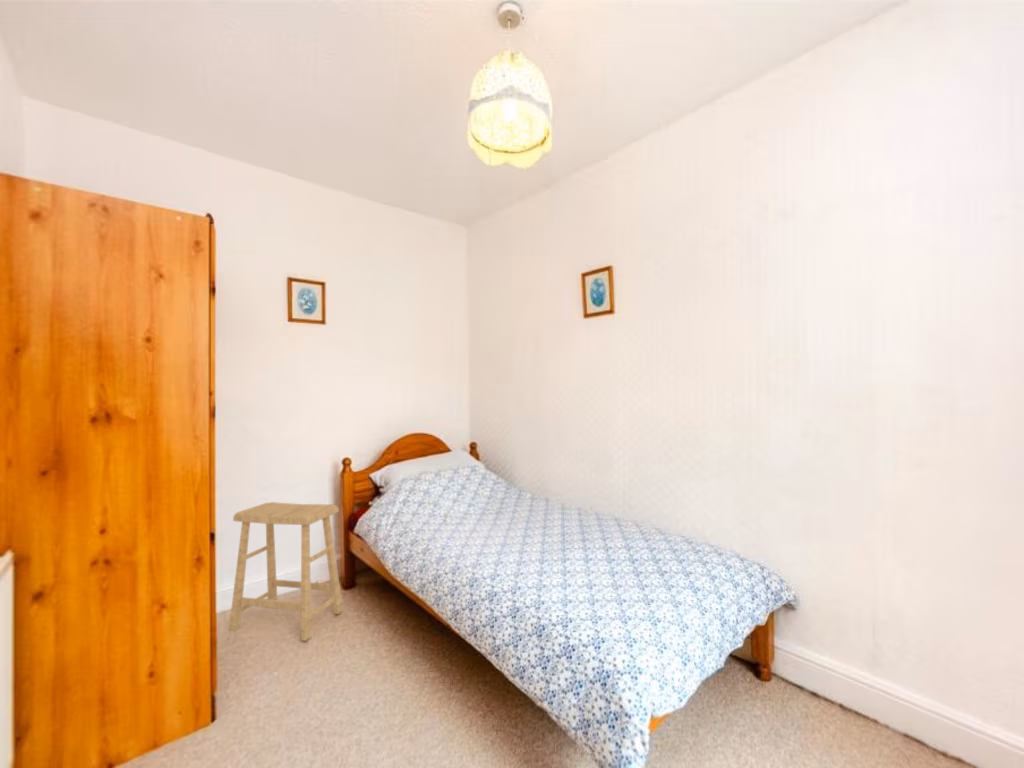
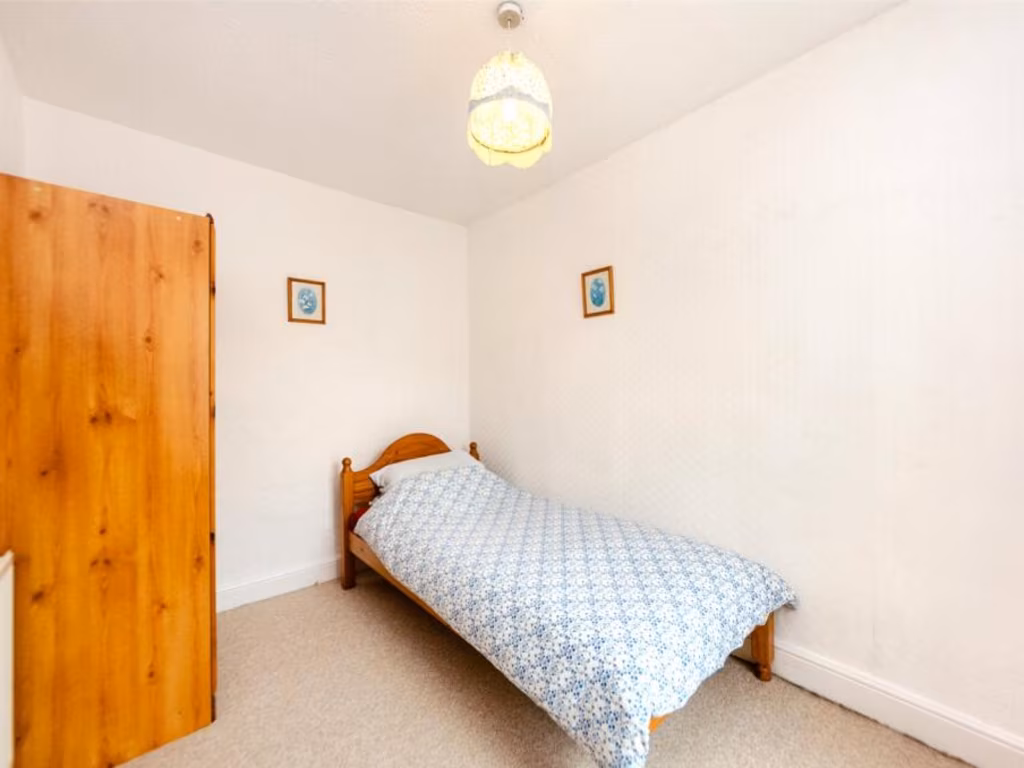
- stool (275, 564)
